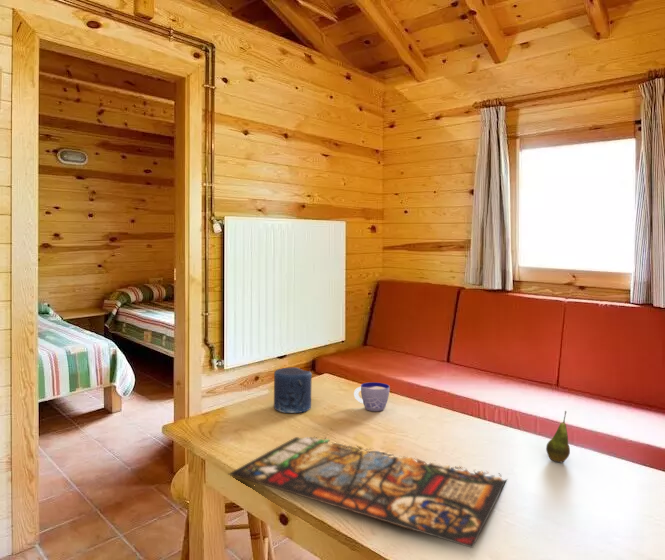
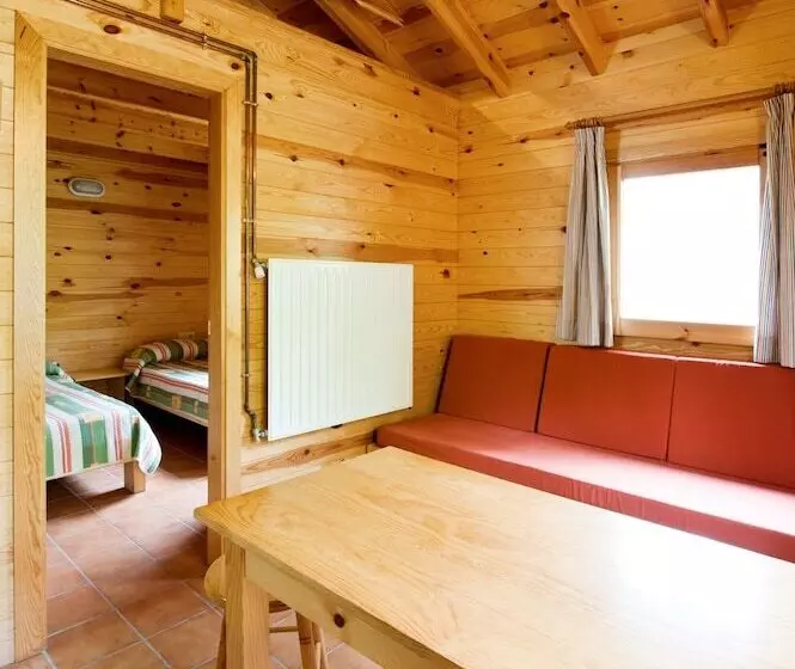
- cup (370, 396)
- candle (292, 389)
- fruit (558, 436)
- stained glass panel (375, 470)
